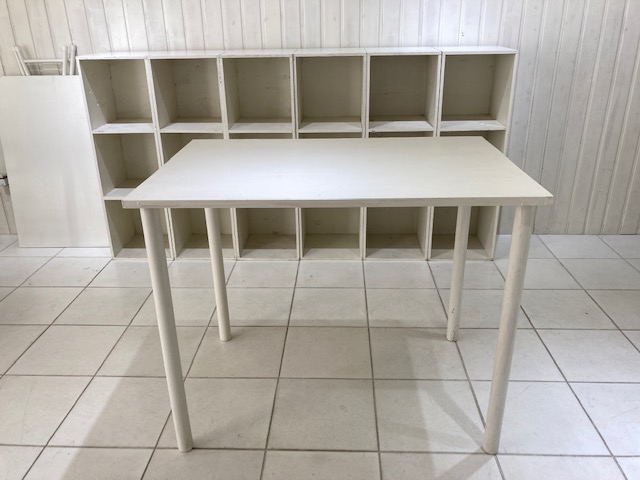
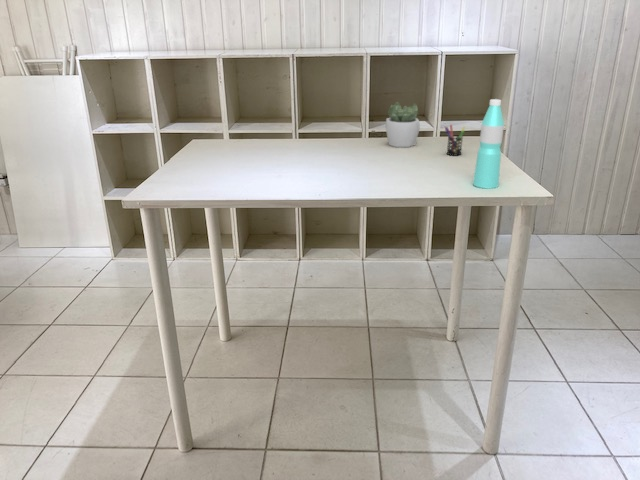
+ water bottle (490, 143)
+ pen holder (456, 139)
+ succulent plant (402, 124)
